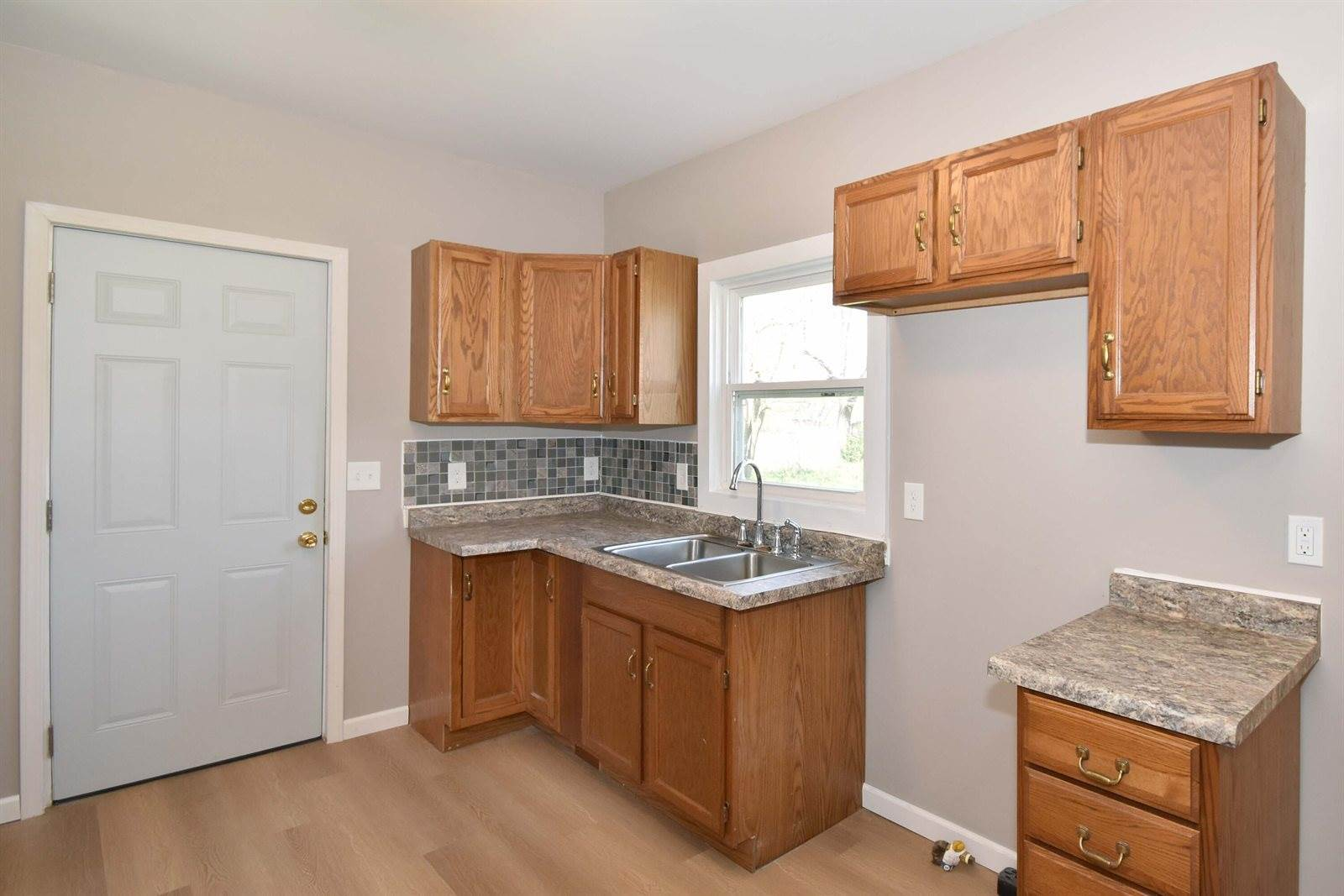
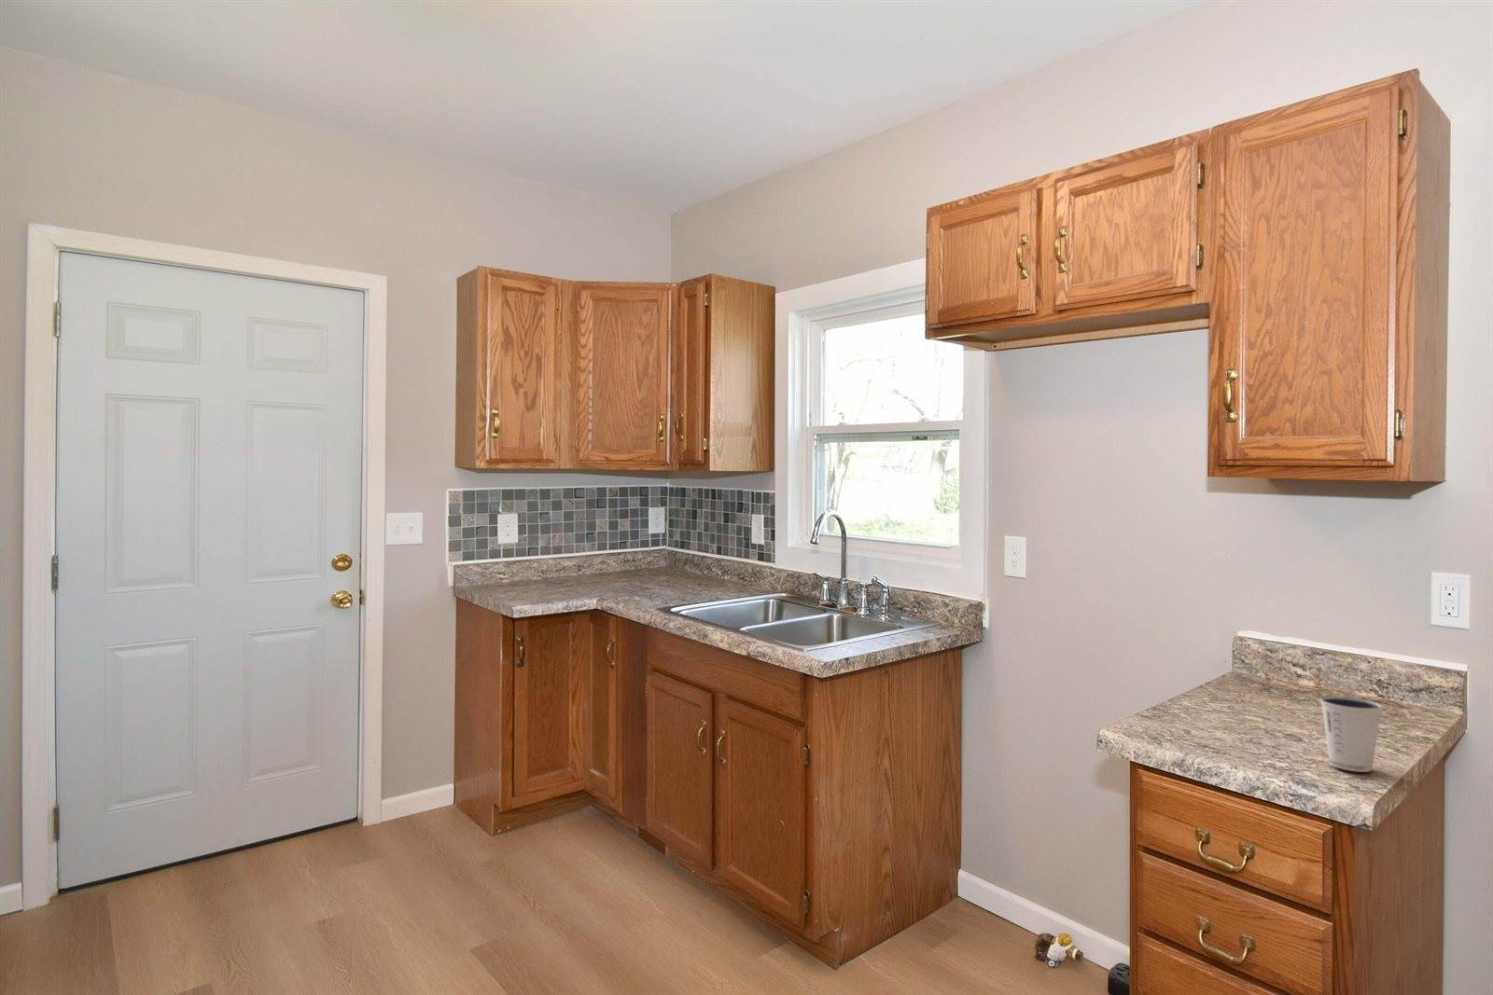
+ dixie cup (1350, 735)
